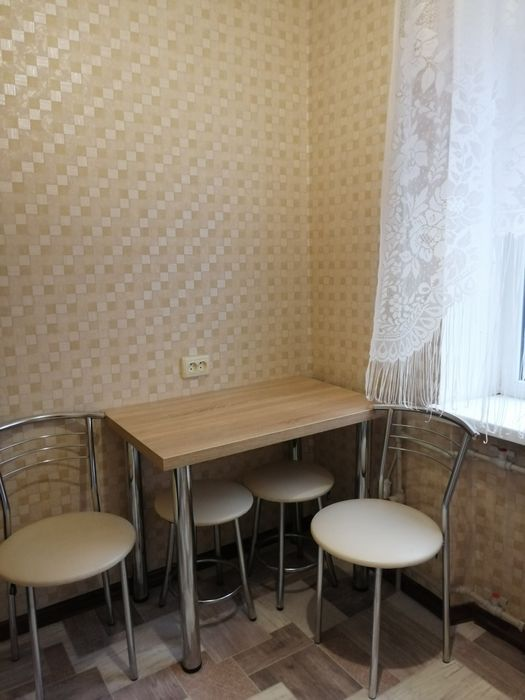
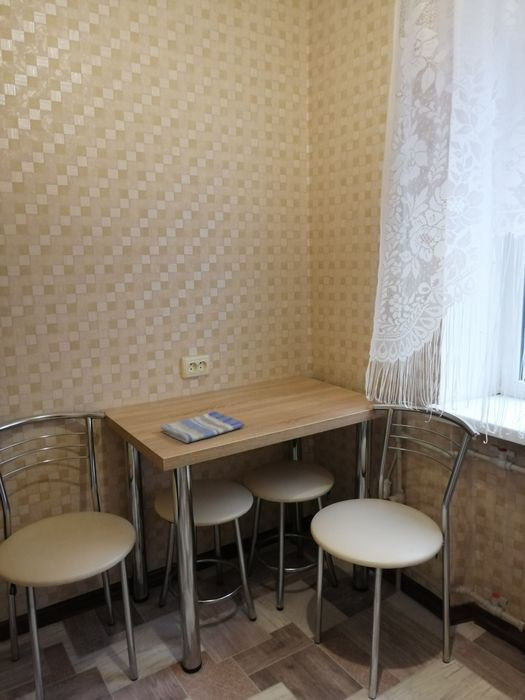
+ dish towel (202, 425)
